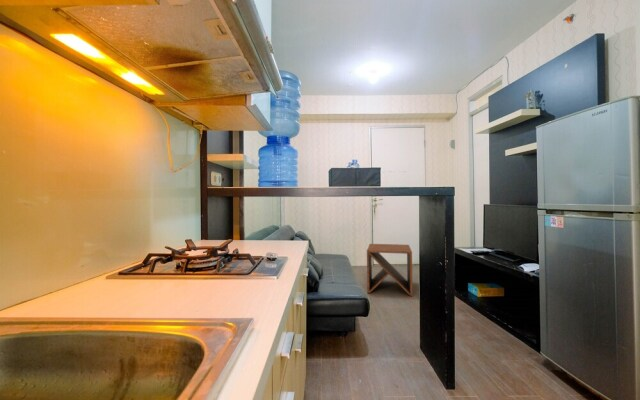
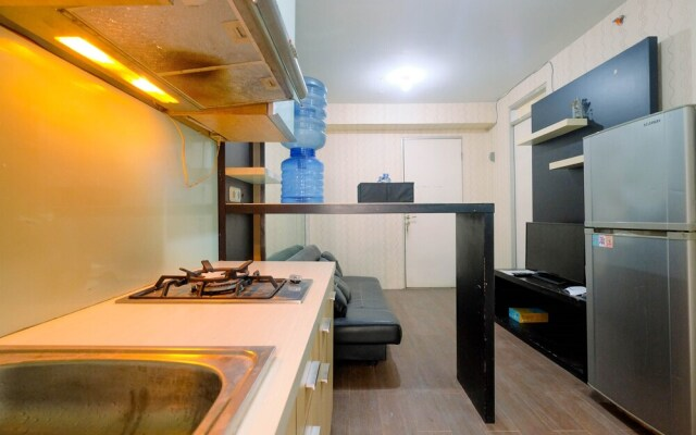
- side table (389, 267)
